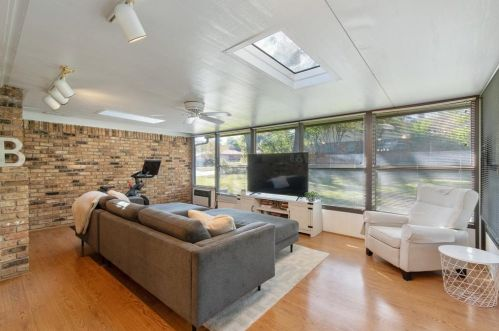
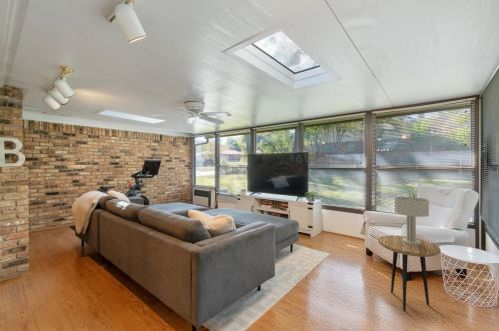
+ side table (406, 272)
+ table lamp (411, 216)
